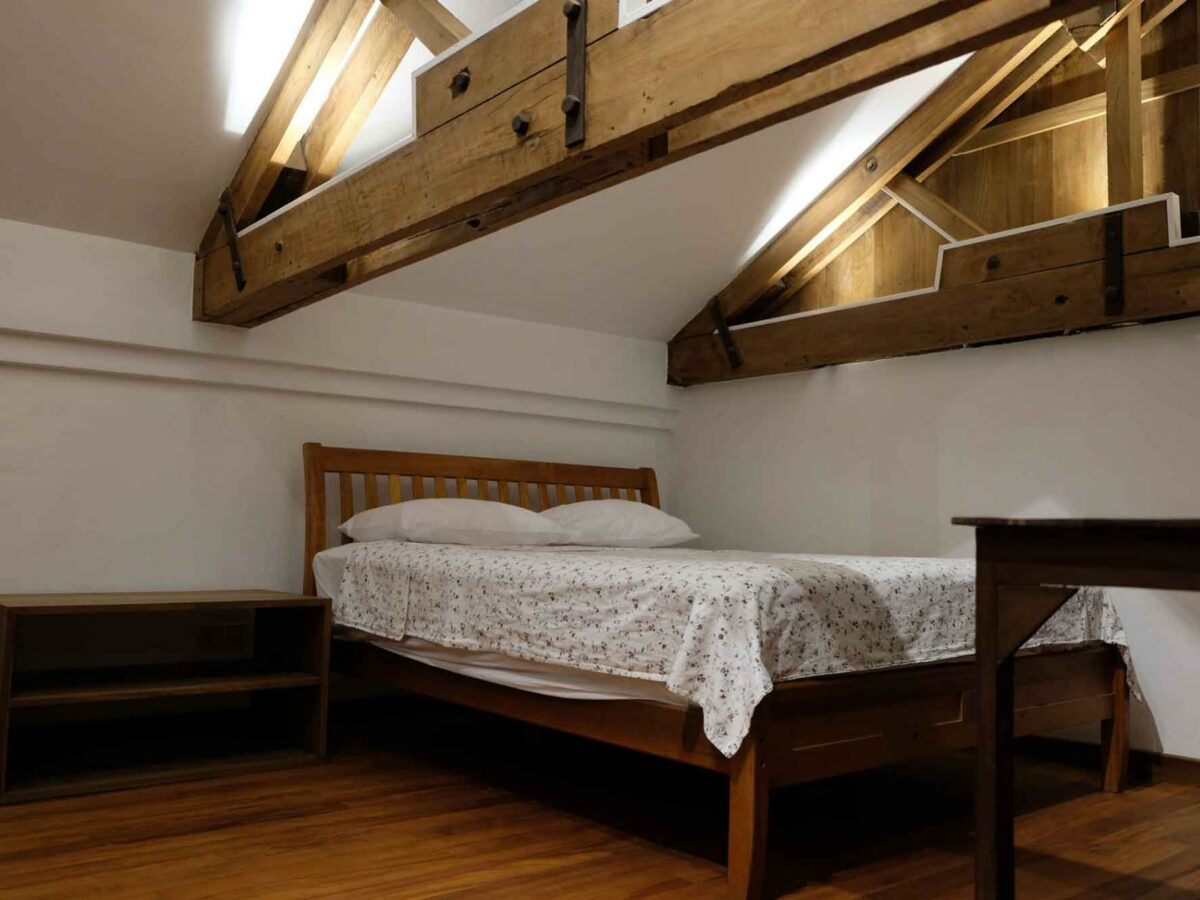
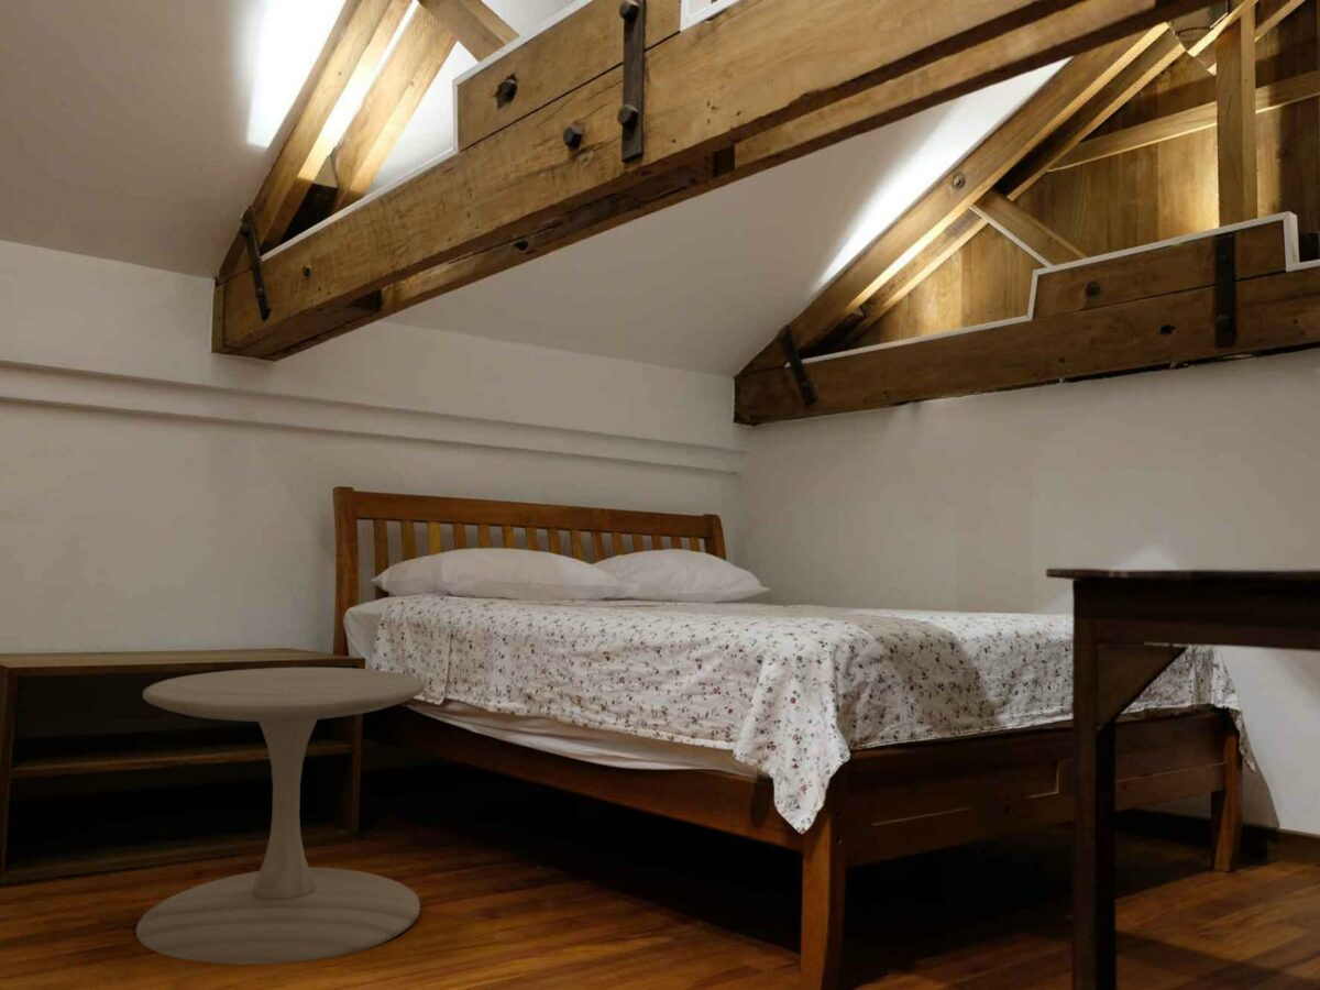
+ side table (286, 801)
